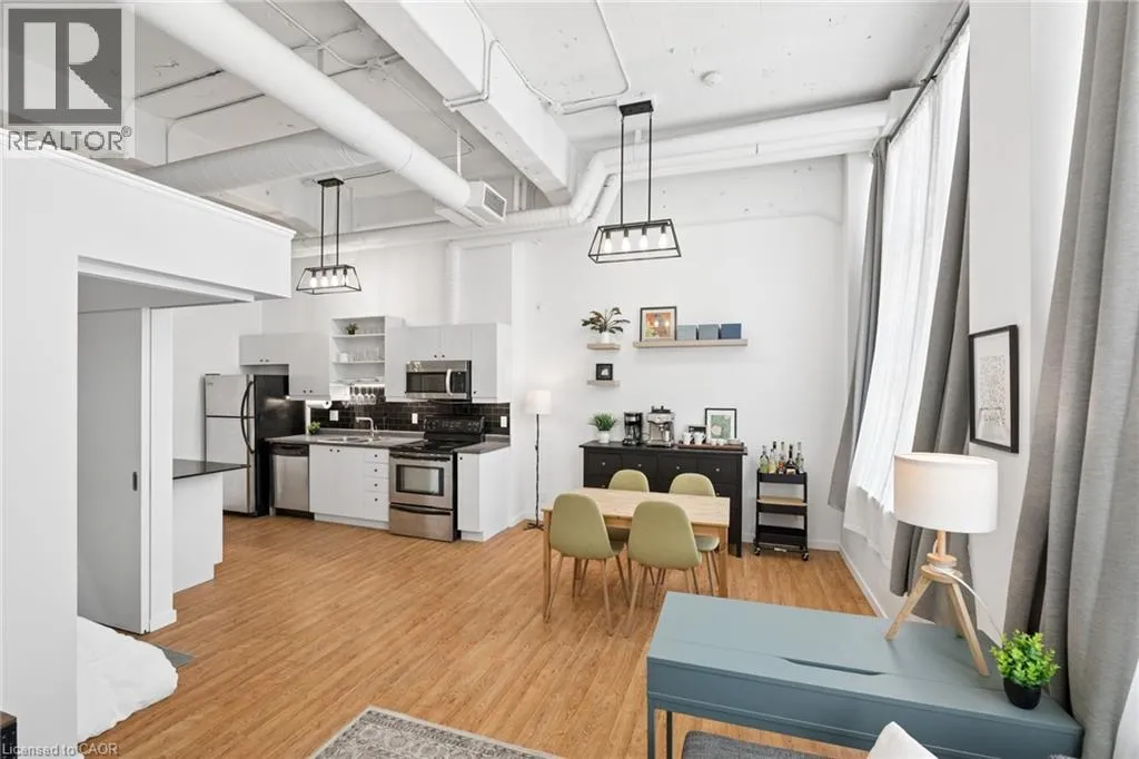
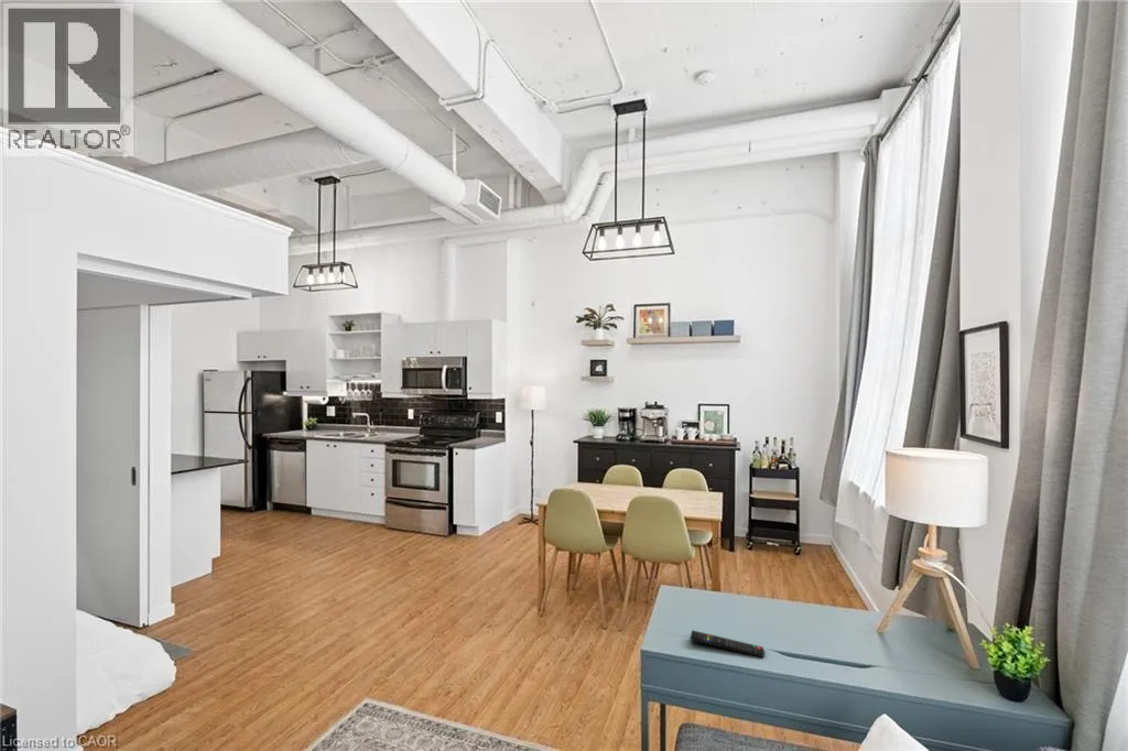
+ remote control (726, 644)
